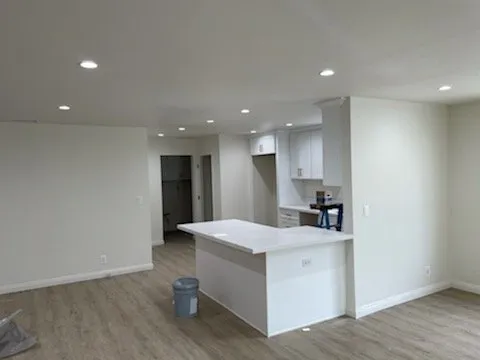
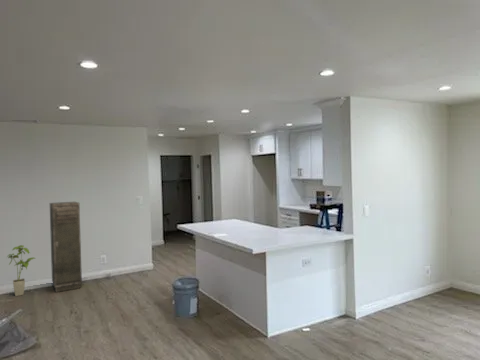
+ house plant (22, 269)
+ storage cabinet (65, 245)
